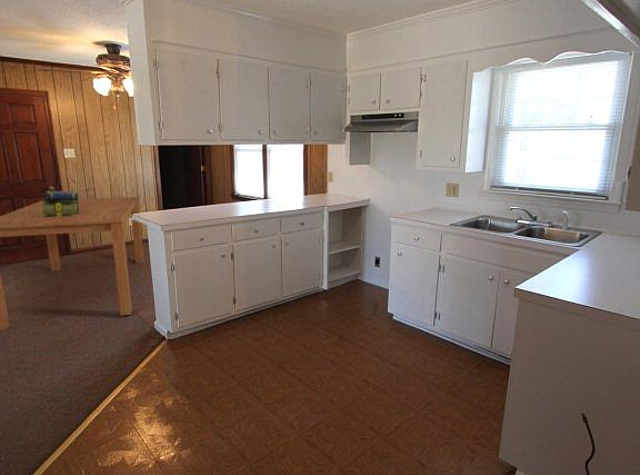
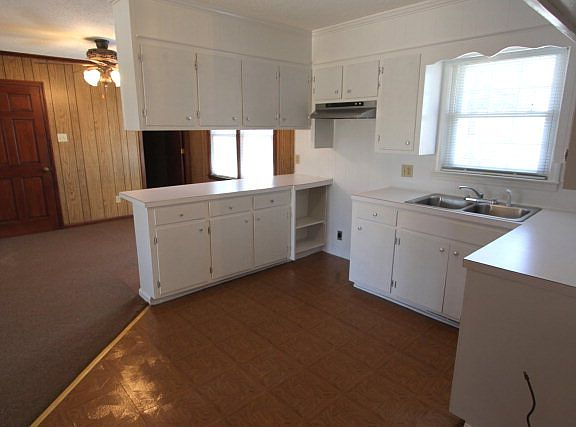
- stack of books (61, 202)
- dining table (80, 231)
